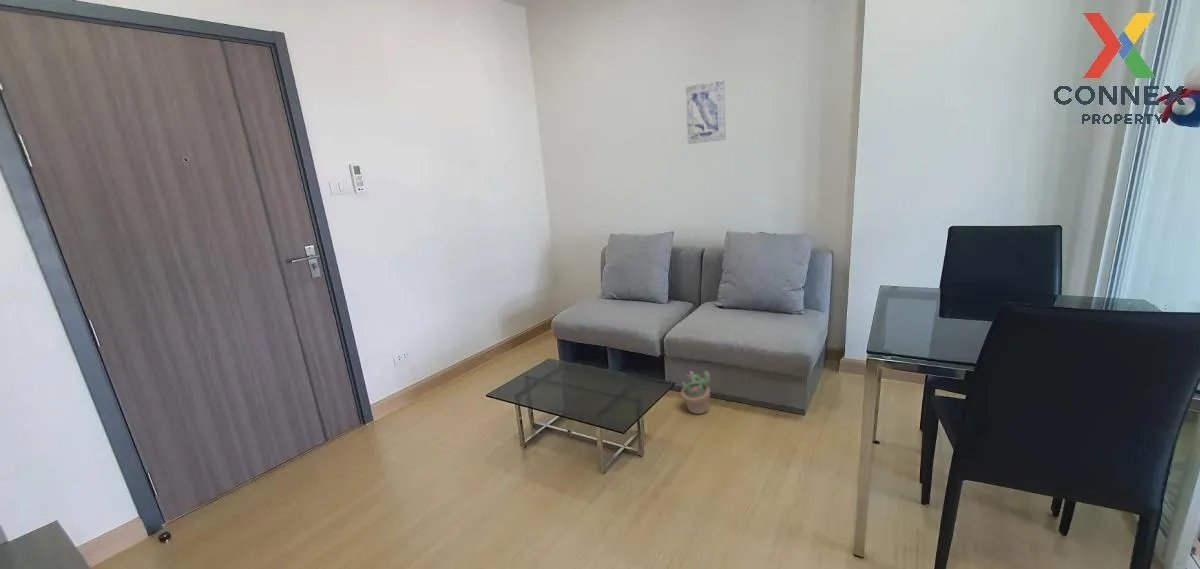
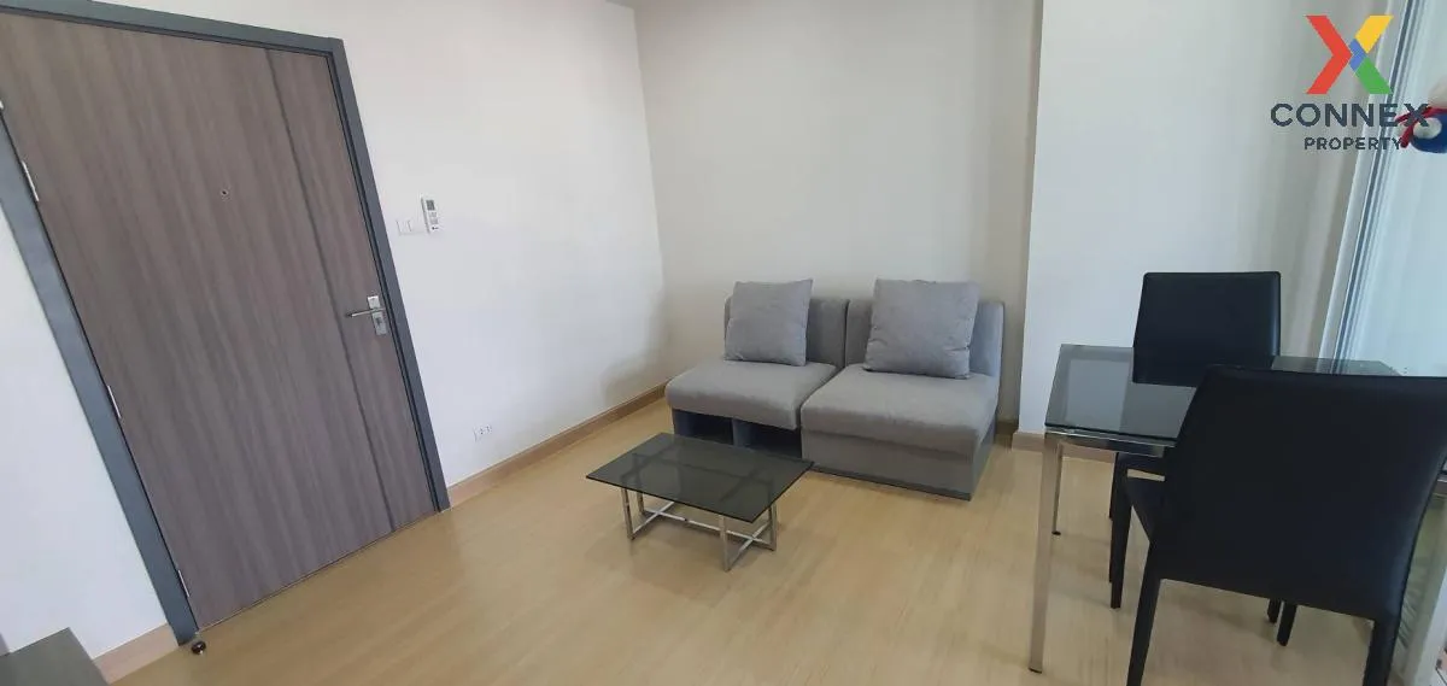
- wall art (705, 112)
- decorative plant (695, 390)
